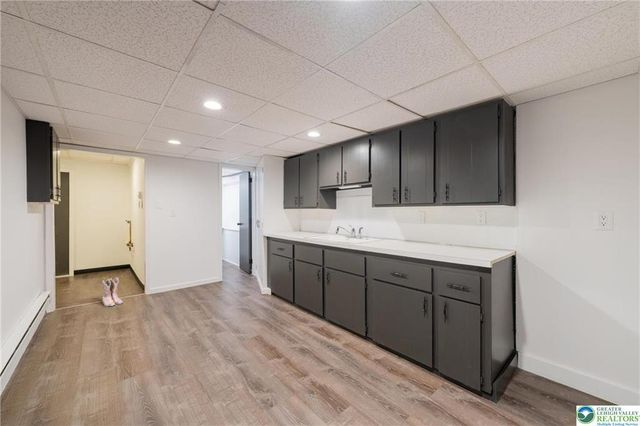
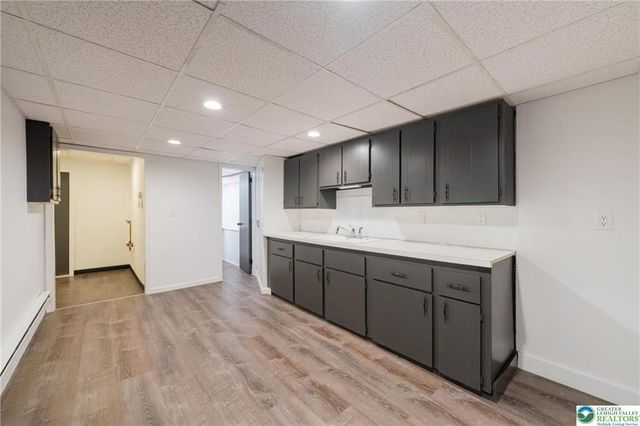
- boots (112, 291)
